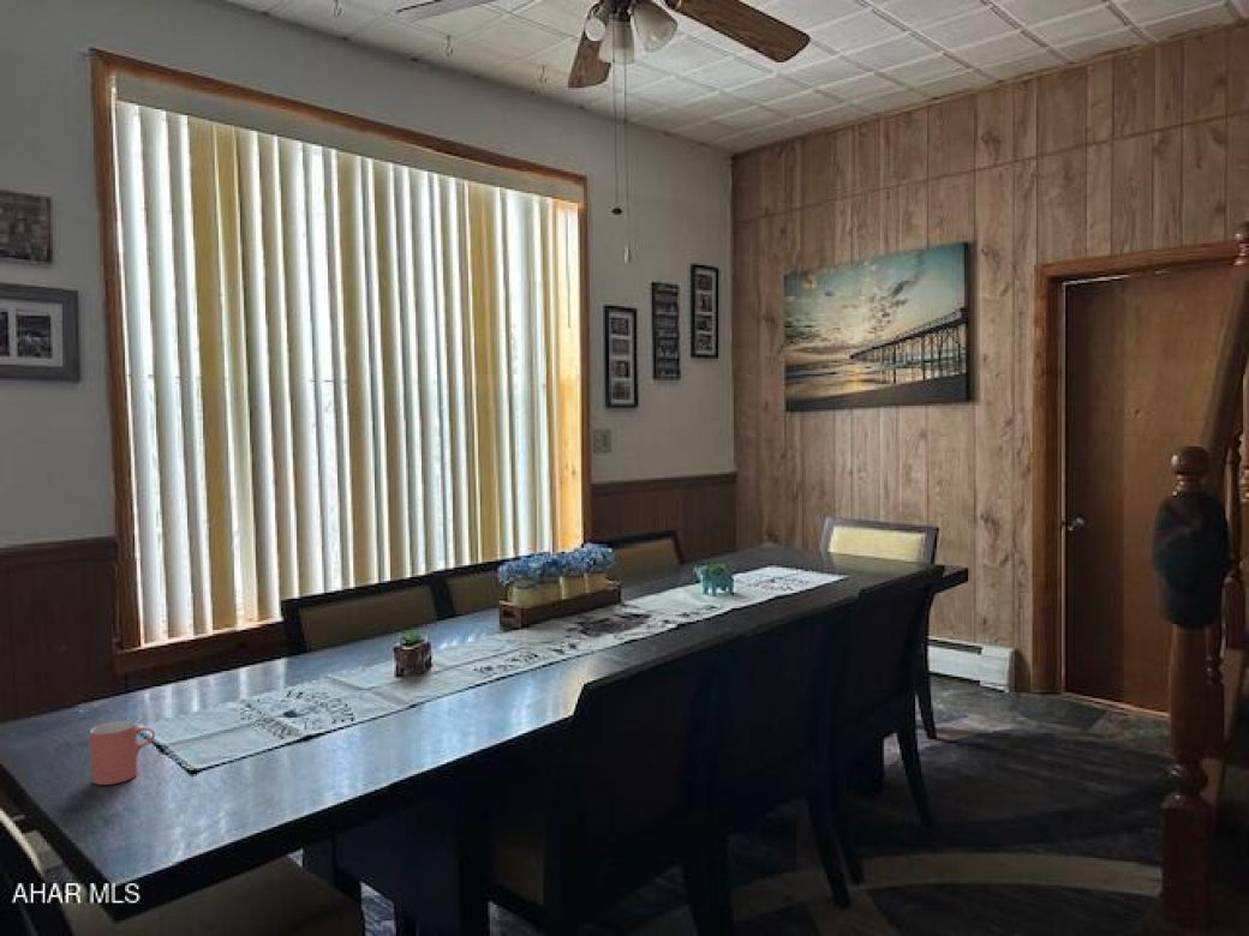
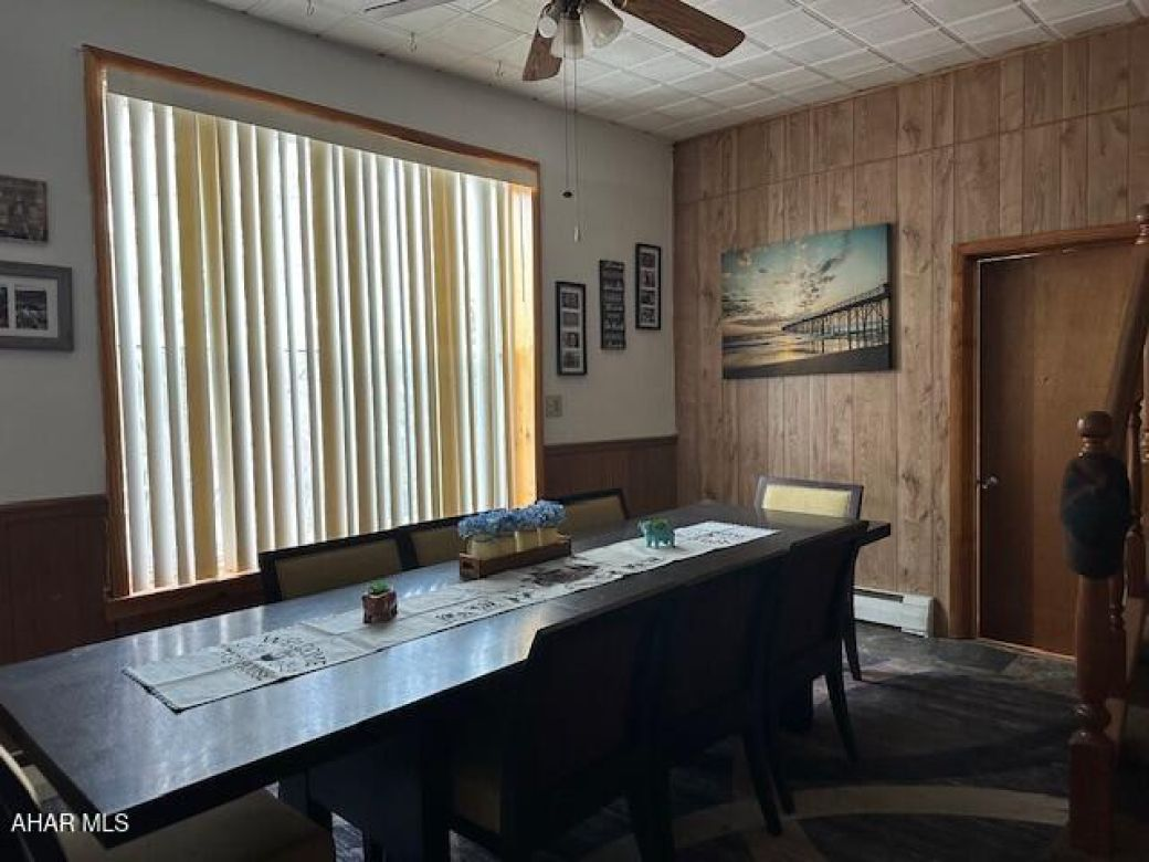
- cup (124, 749)
